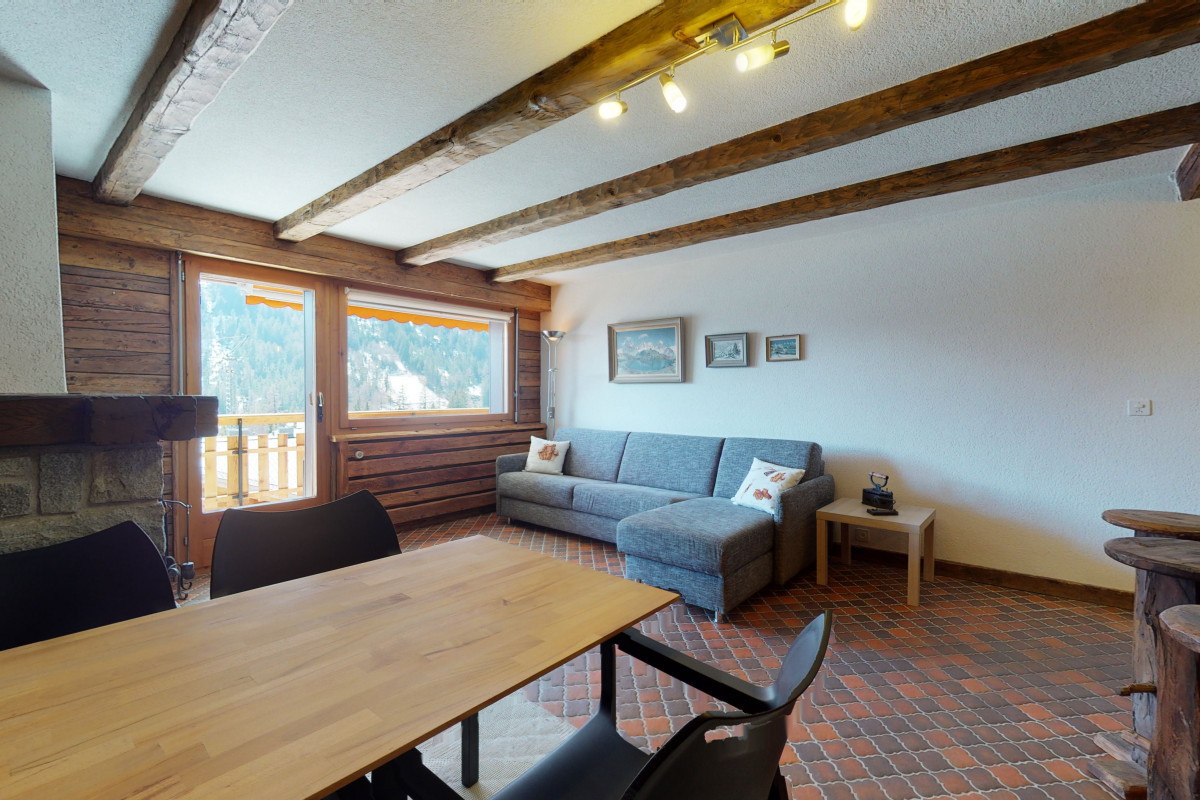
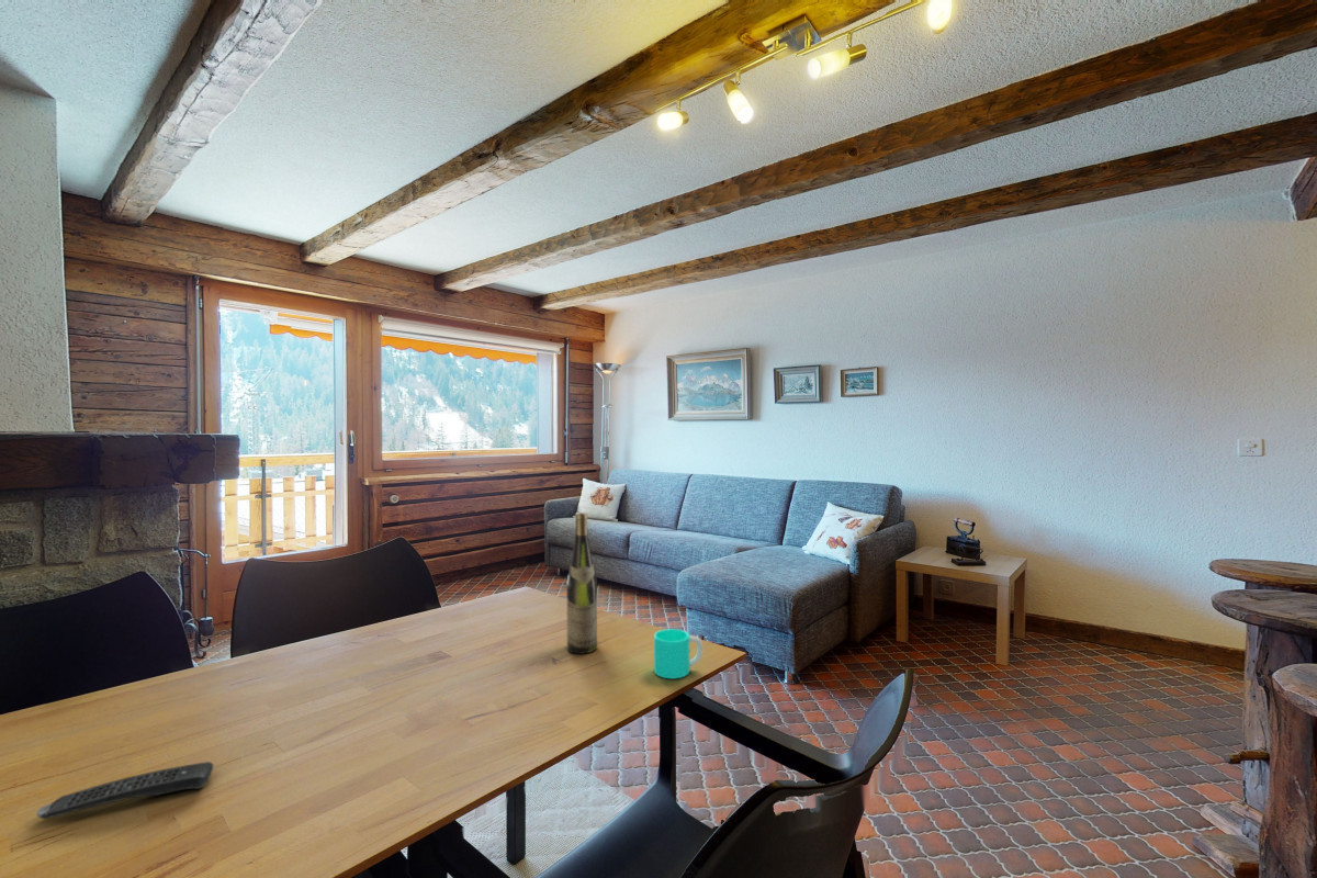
+ wine bottle (582, 581)
+ cup (678, 652)
+ remote control (128, 790)
